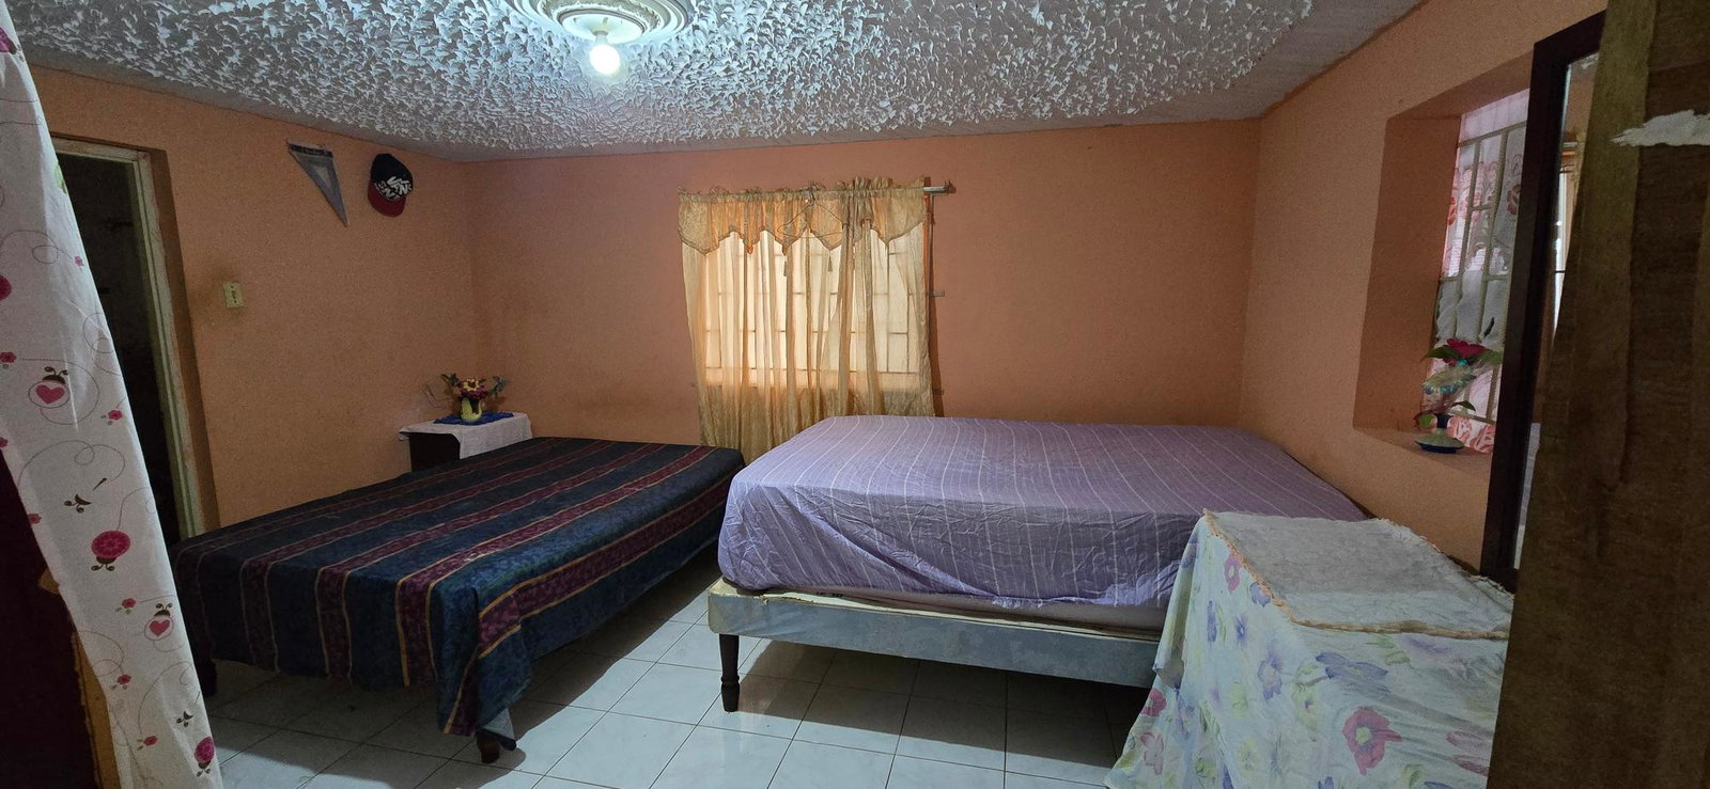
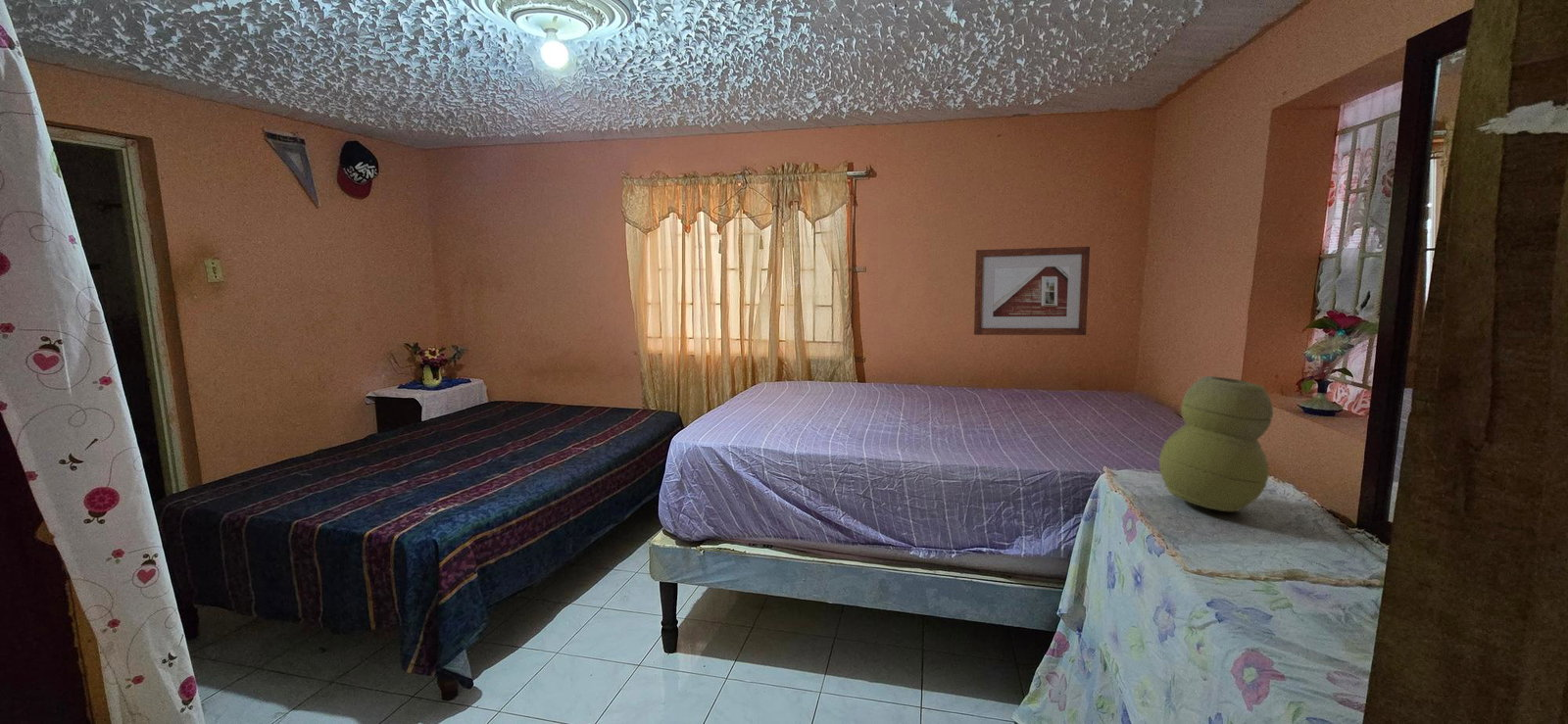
+ vase (1215, 443)
+ picture frame (1029, 292)
